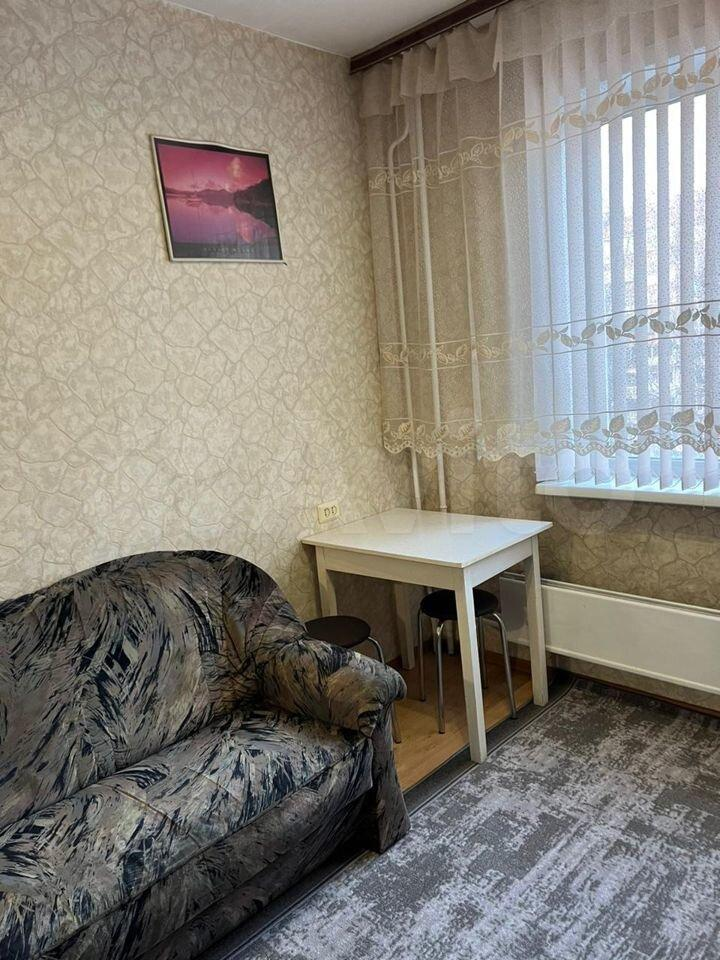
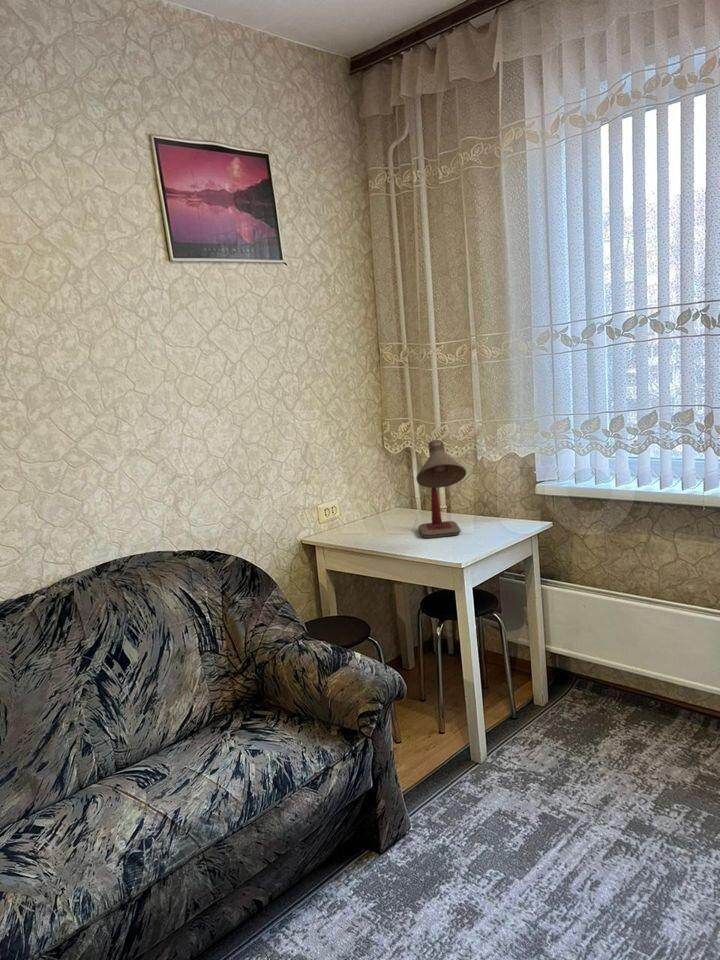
+ desk lamp (438, 487)
